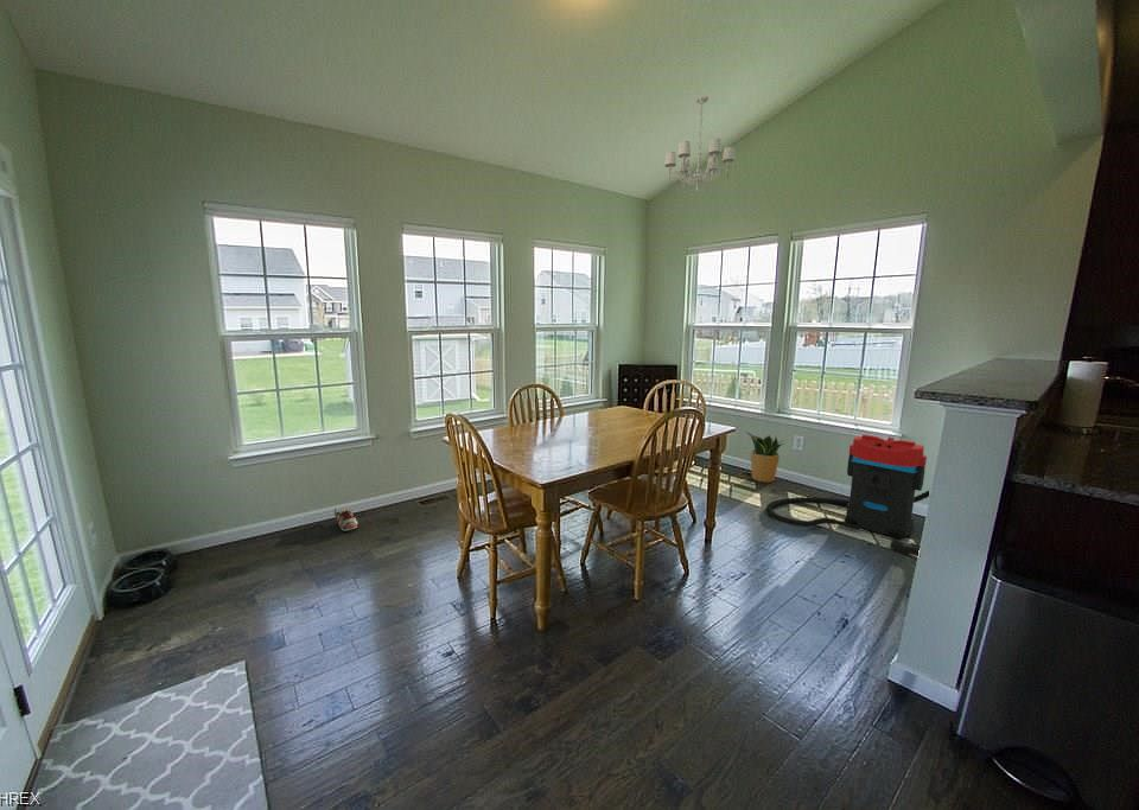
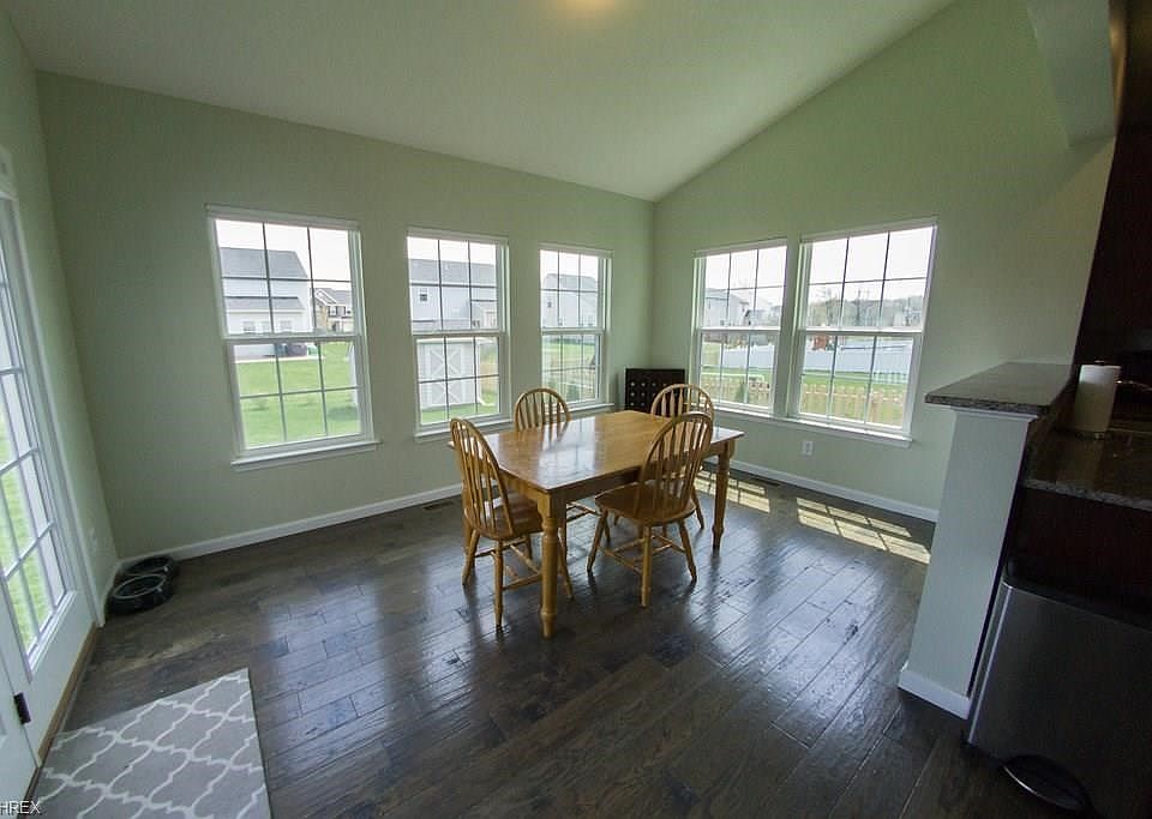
- shoe (345, 517)
- potted plant (763, 457)
- chandelier (699, 145)
- vacuum cleaner (868, 479)
